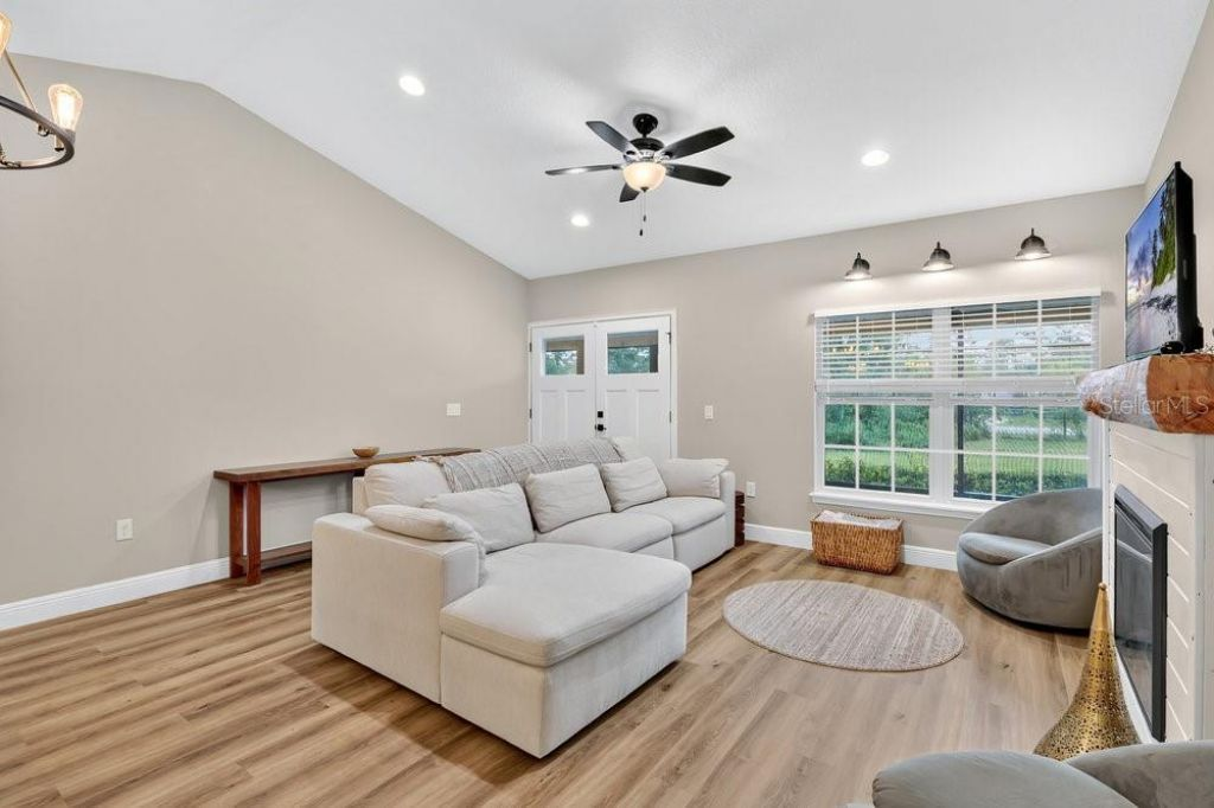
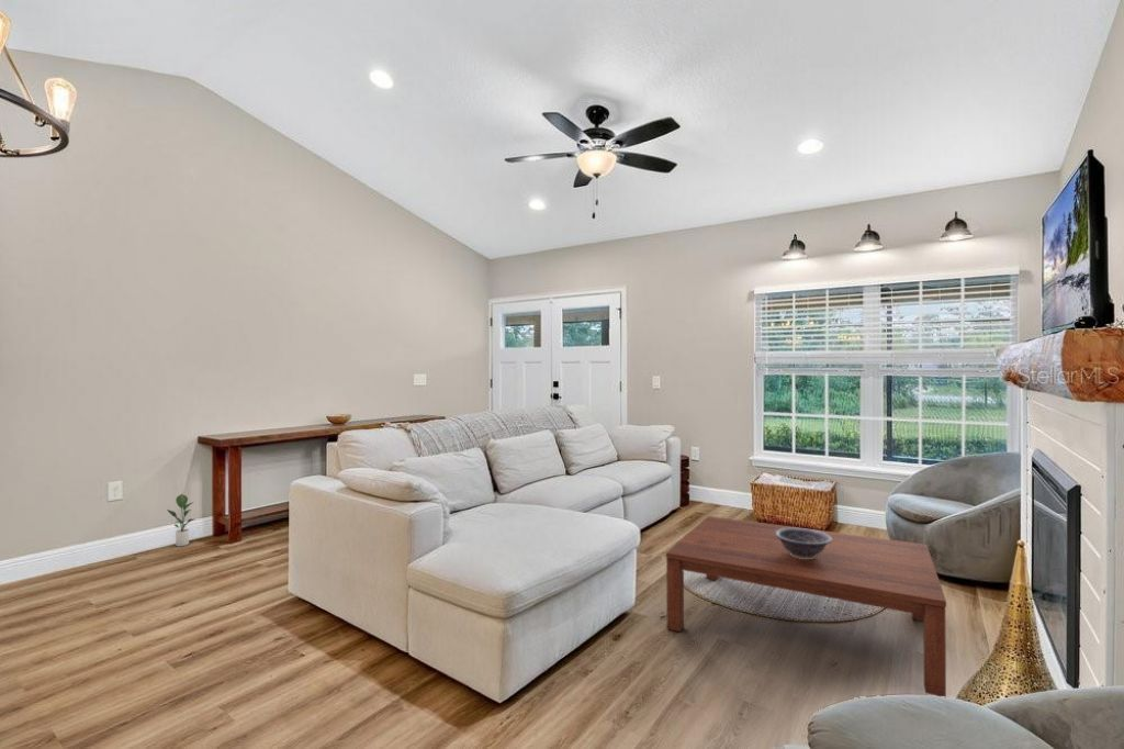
+ potted plant (180, 521)
+ coffee table (799, 585)
+ decorative bowl (802, 545)
